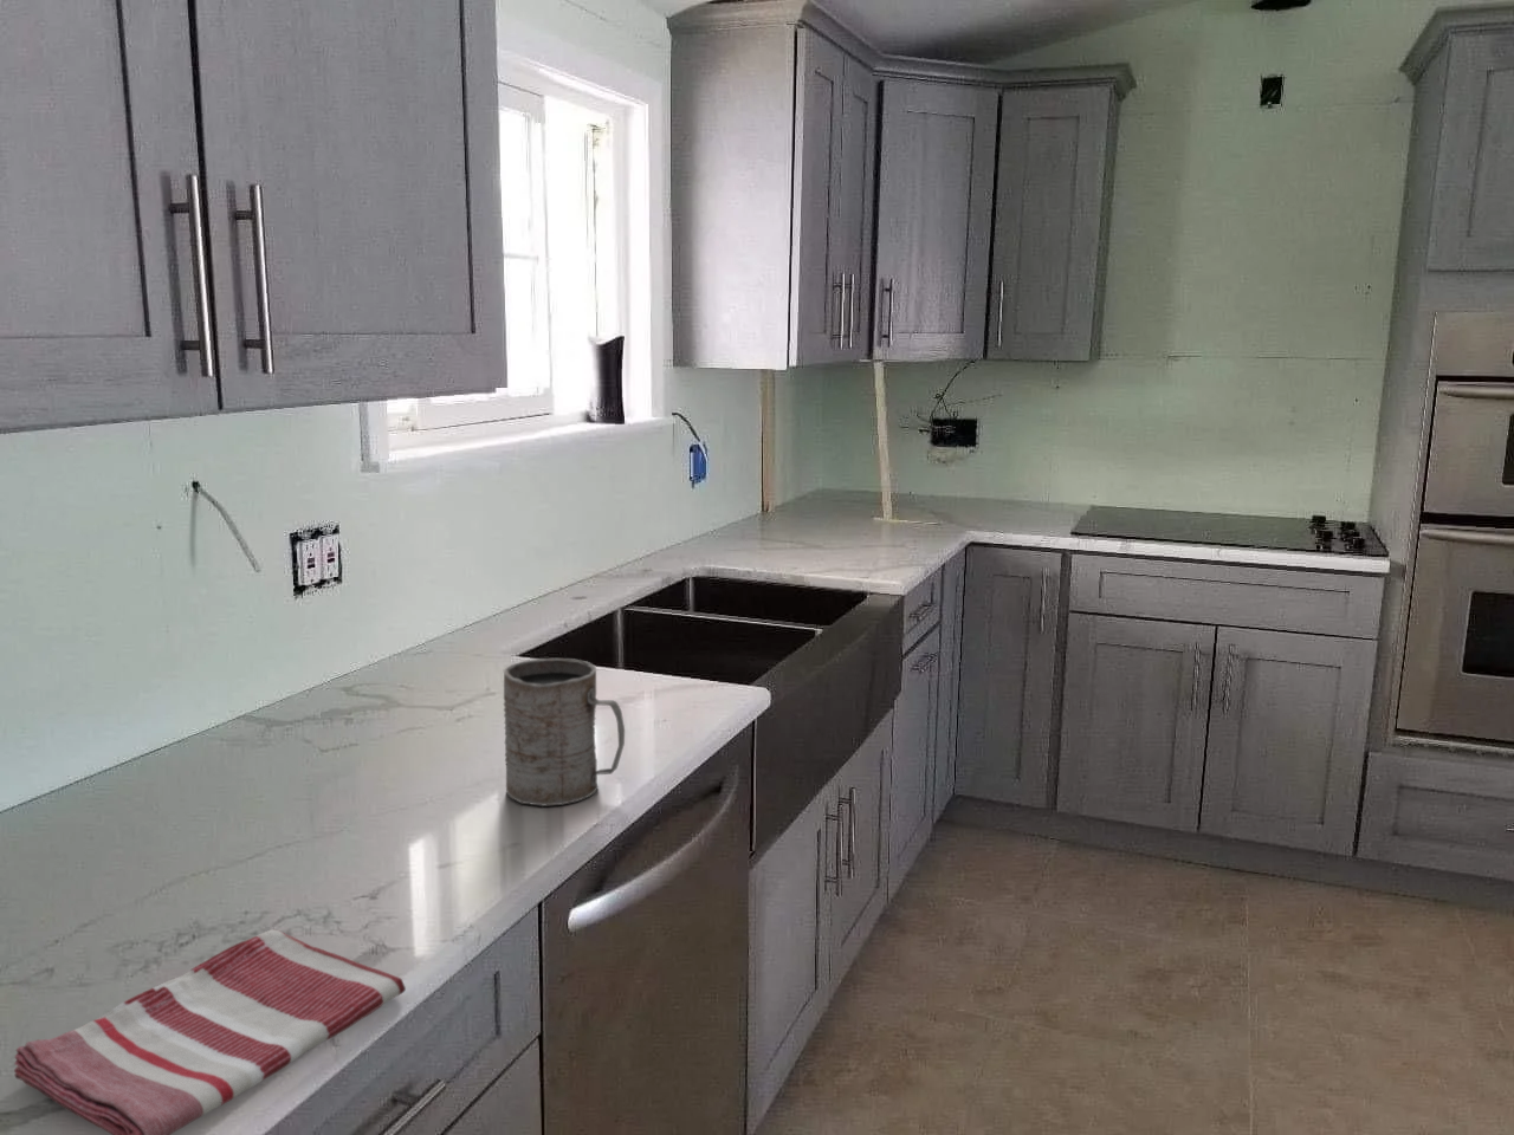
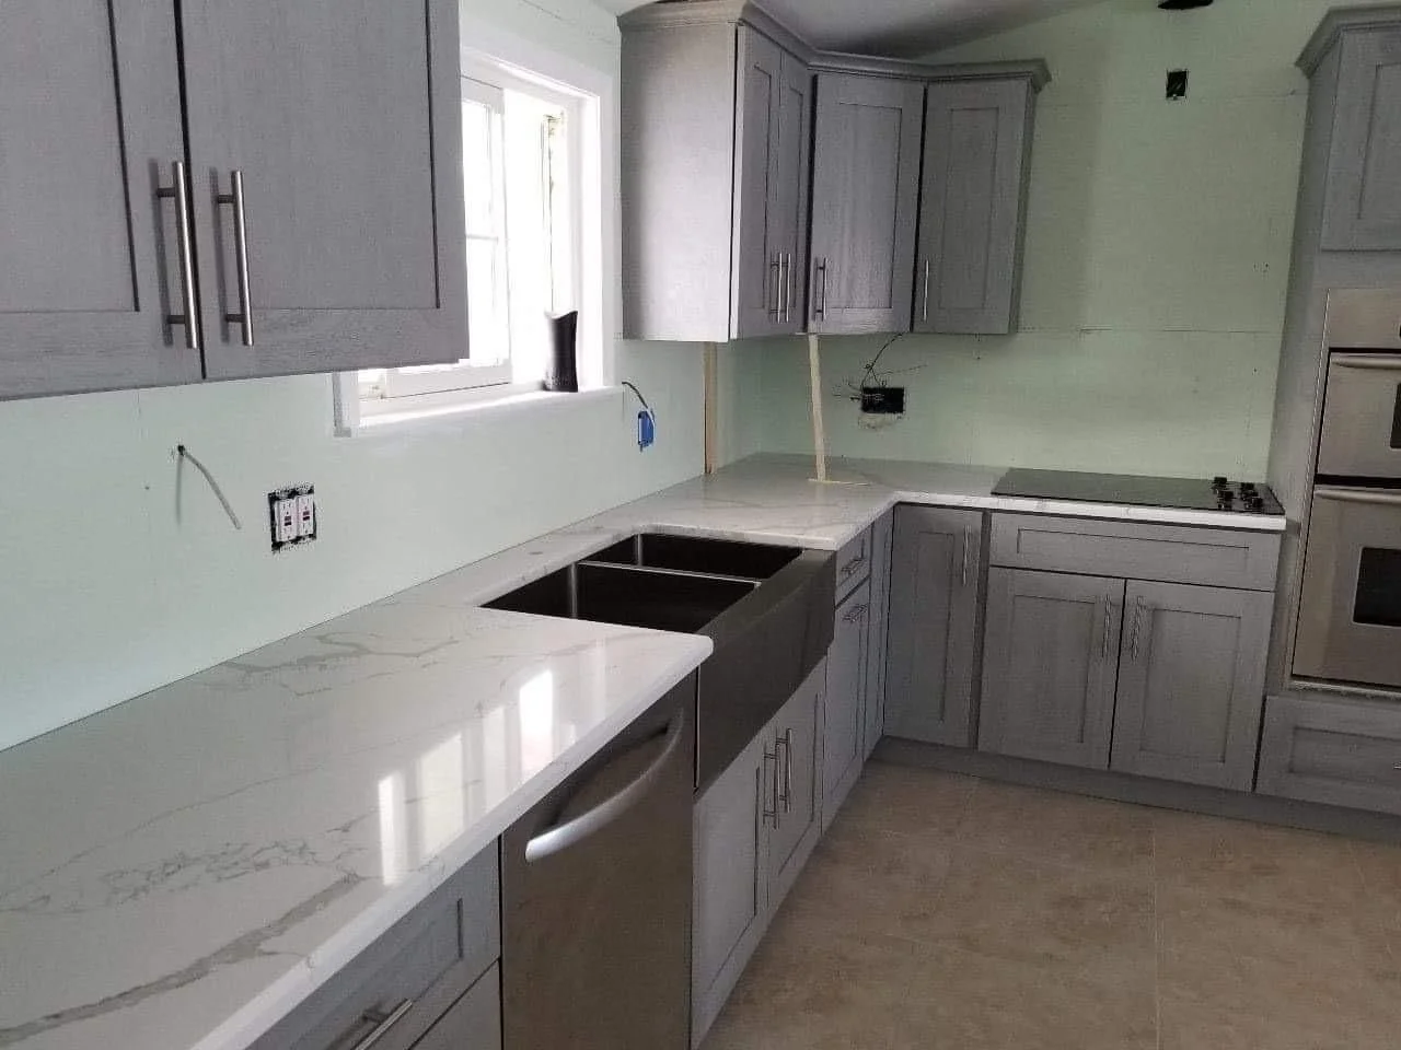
- dish towel (221, 1022)
- mug (564, 731)
